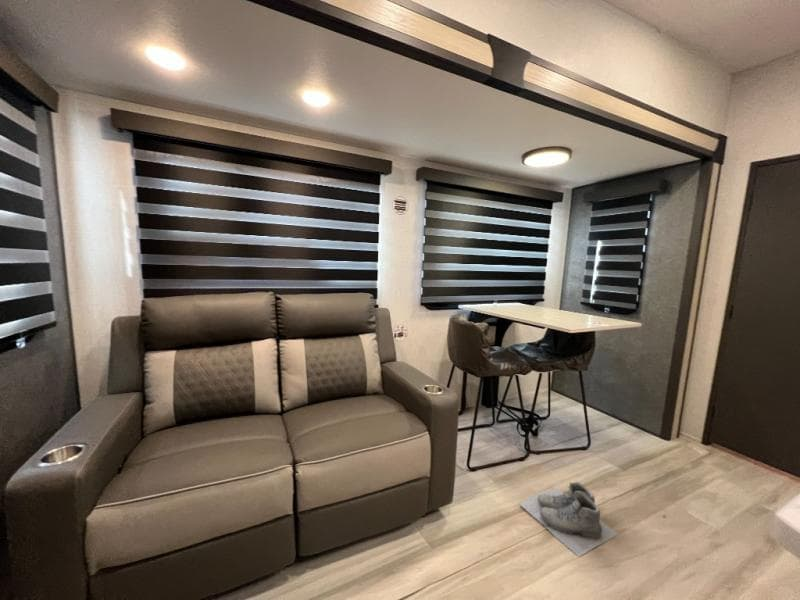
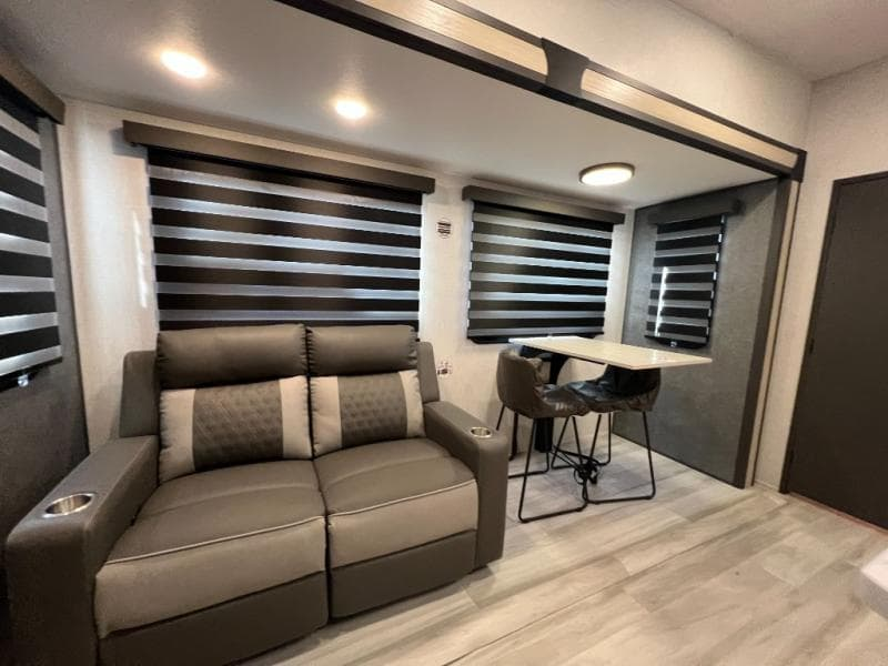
- boots (567, 502)
